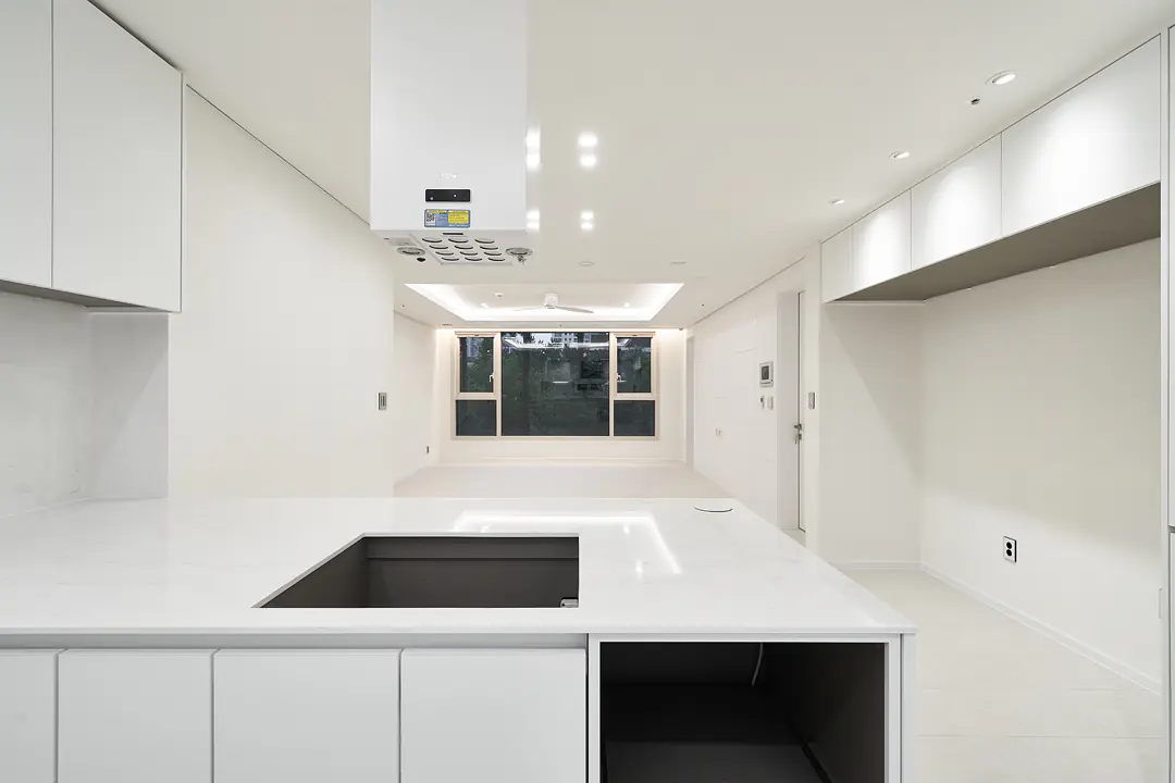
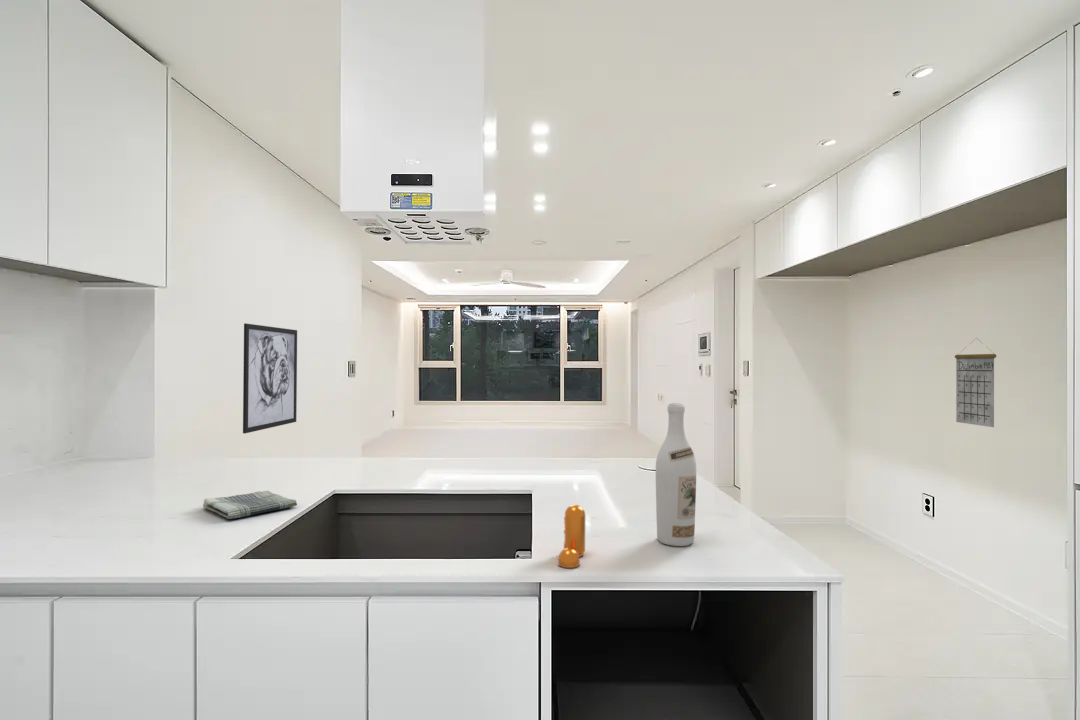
+ wall art (272, 377)
+ pepper shaker (571, 533)
+ wine bottle (675, 472)
+ calendar (974, 381)
+ dish towel (249, 501)
